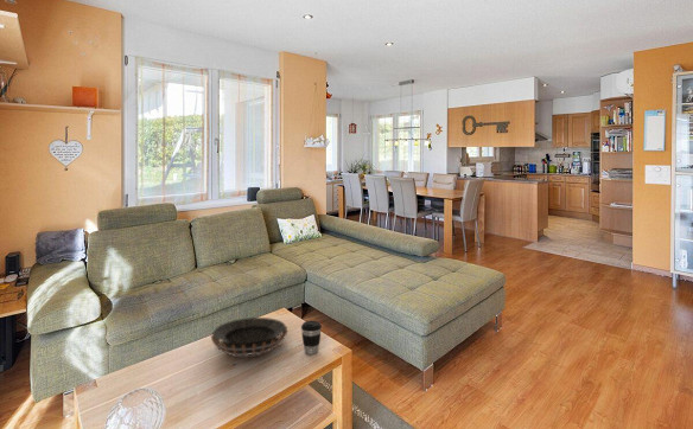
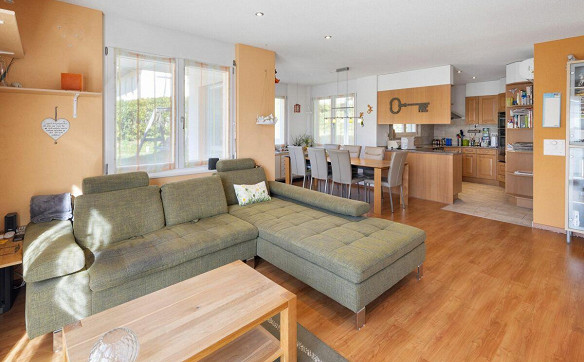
- coffee cup (311, 337)
- decorative bowl (250, 339)
